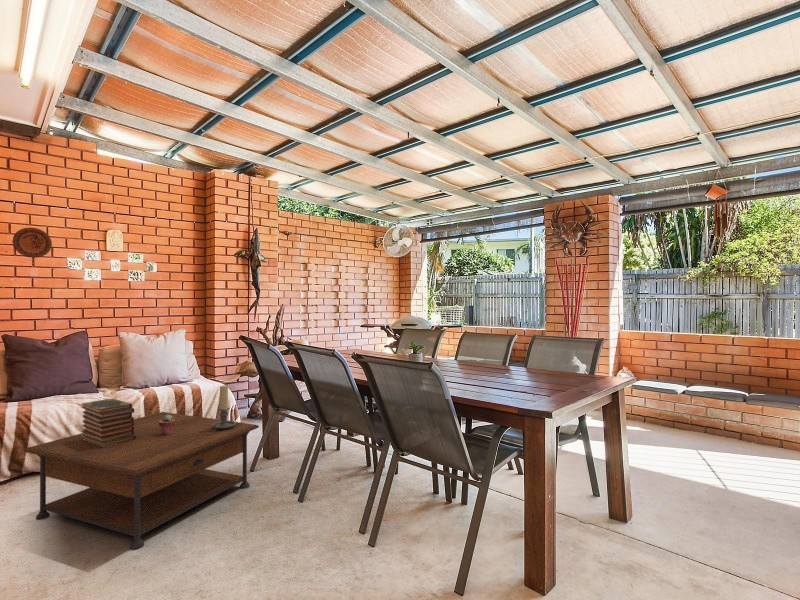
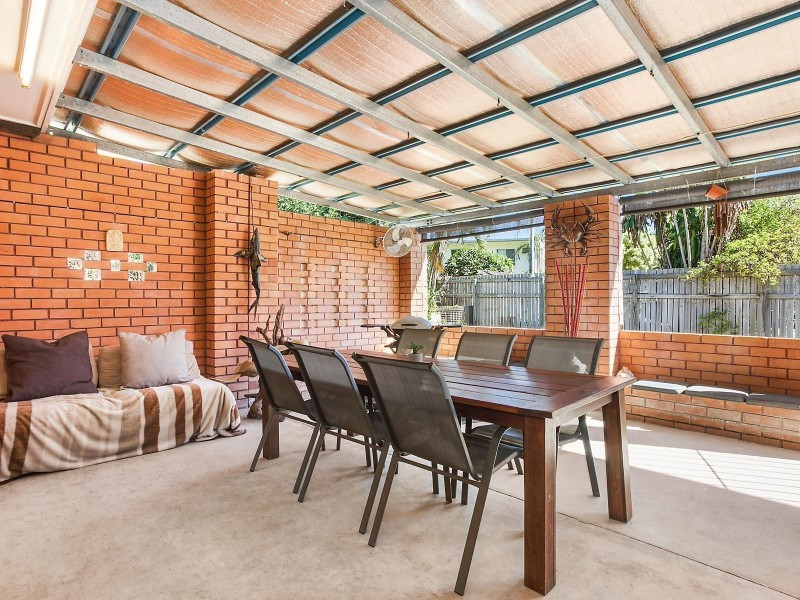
- potted succulent (167, 423)
- decorative plate (32, 242)
- book stack (107, 421)
- coffee table (151, 468)
- candle holder (222, 406)
